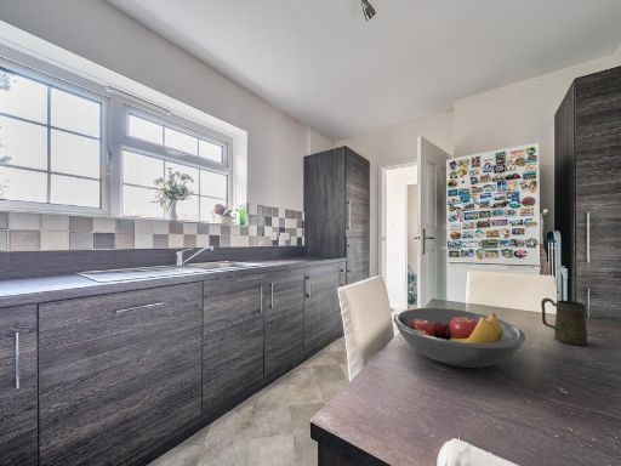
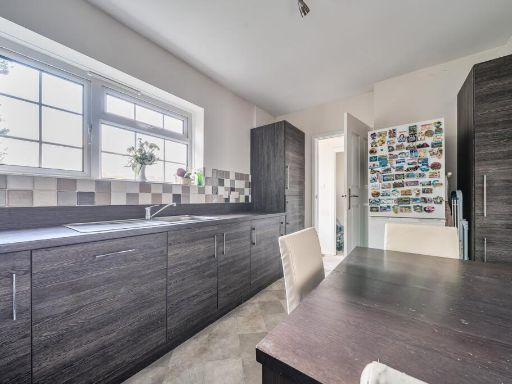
- fruit bowl (452, 334)
- mug (563, 319)
